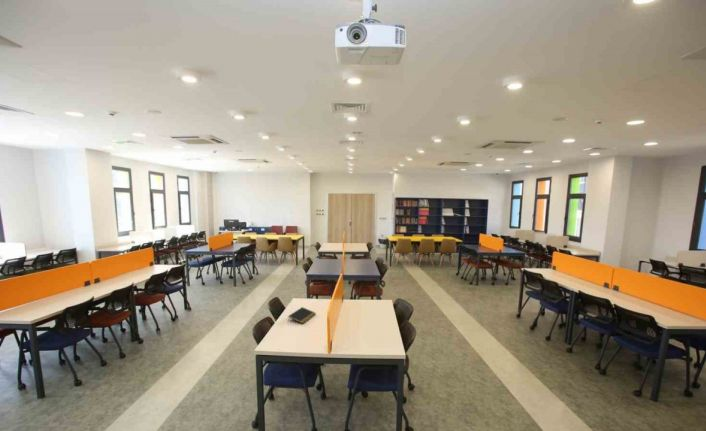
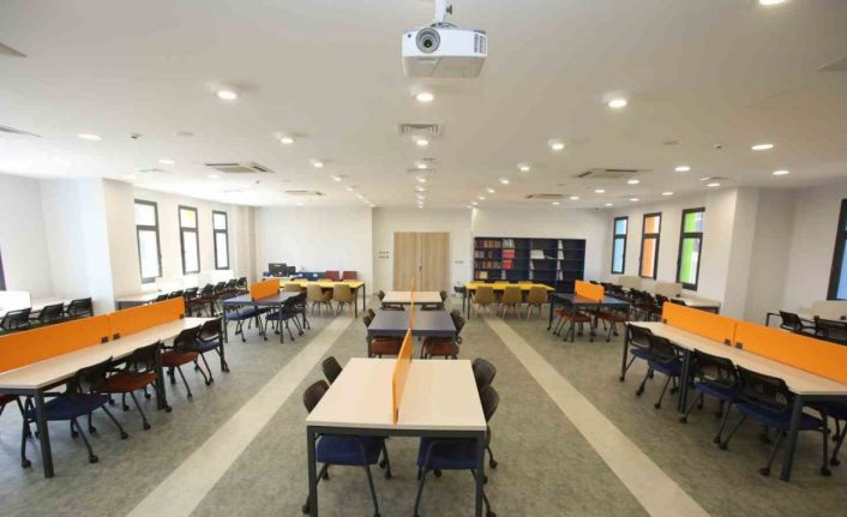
- notepad (302, 314)
